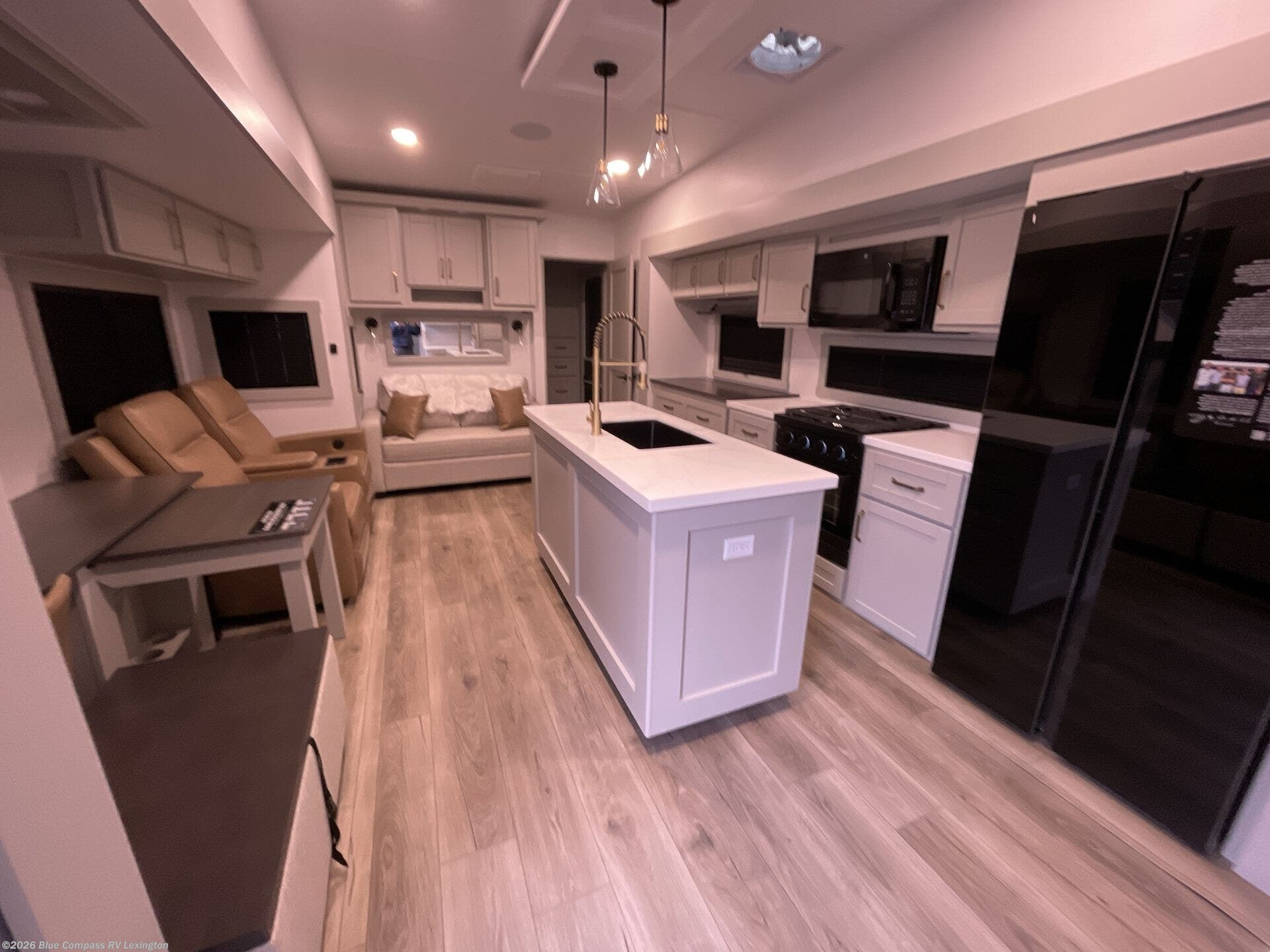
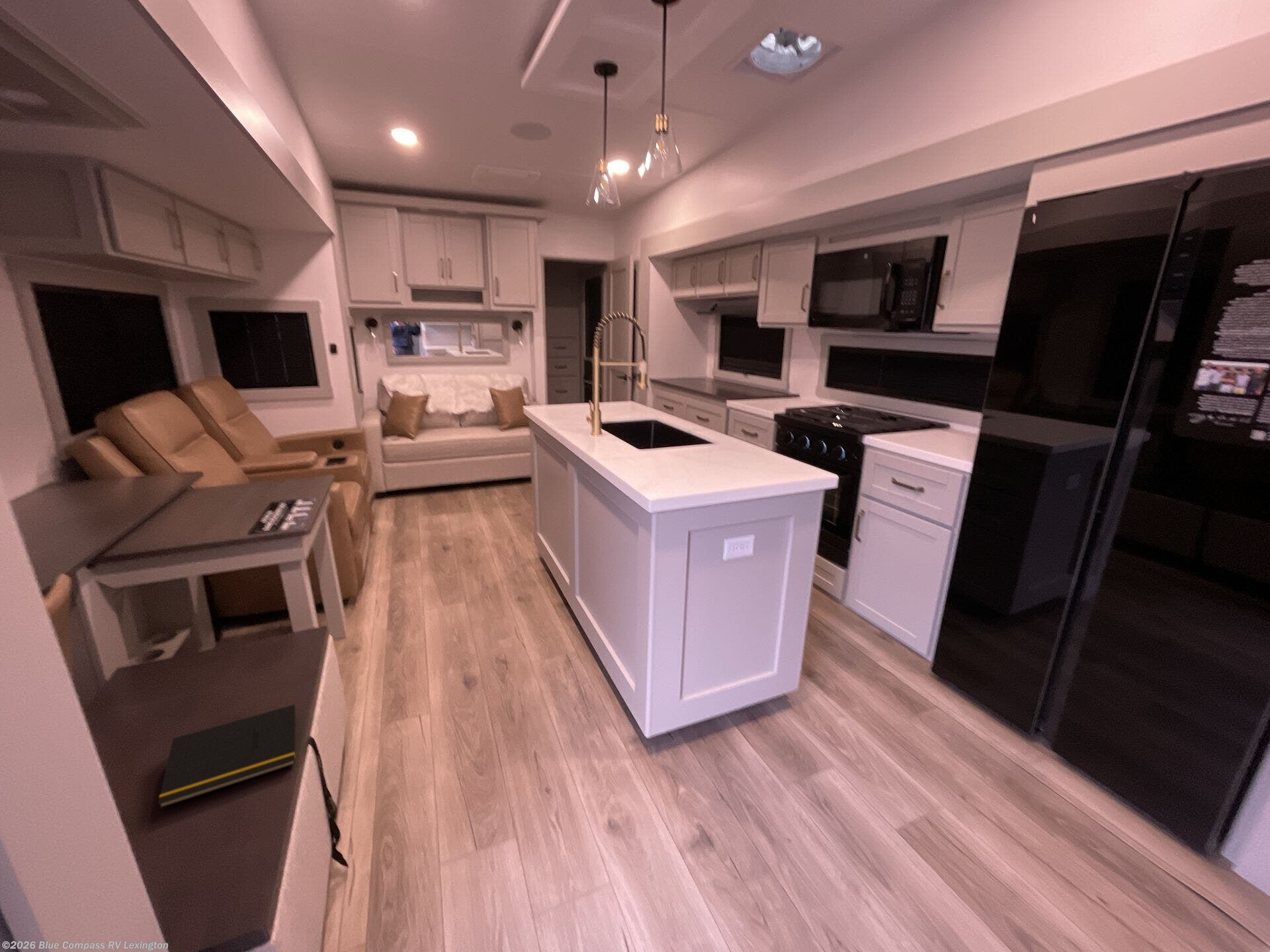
+ notepad (233, 751)
